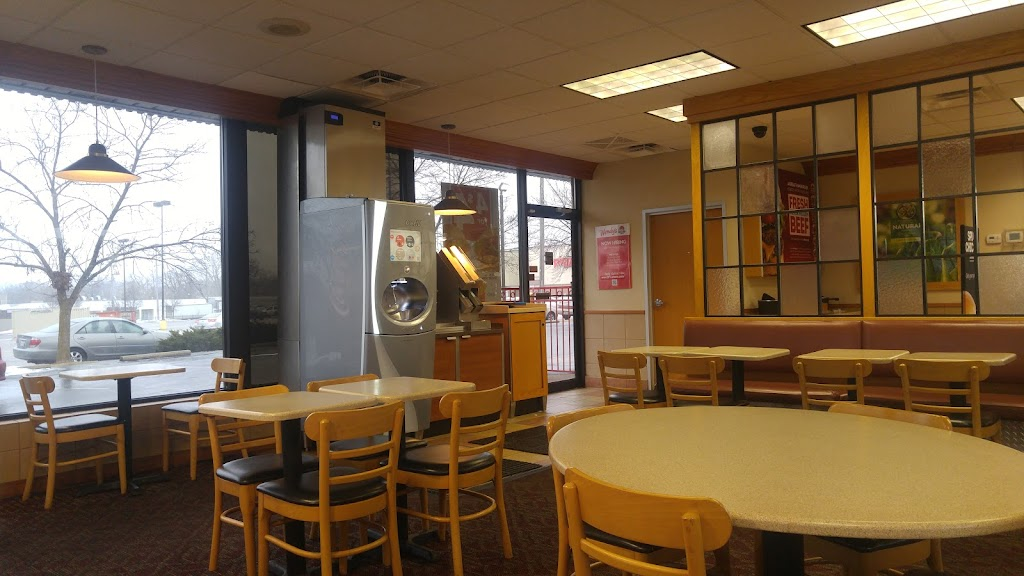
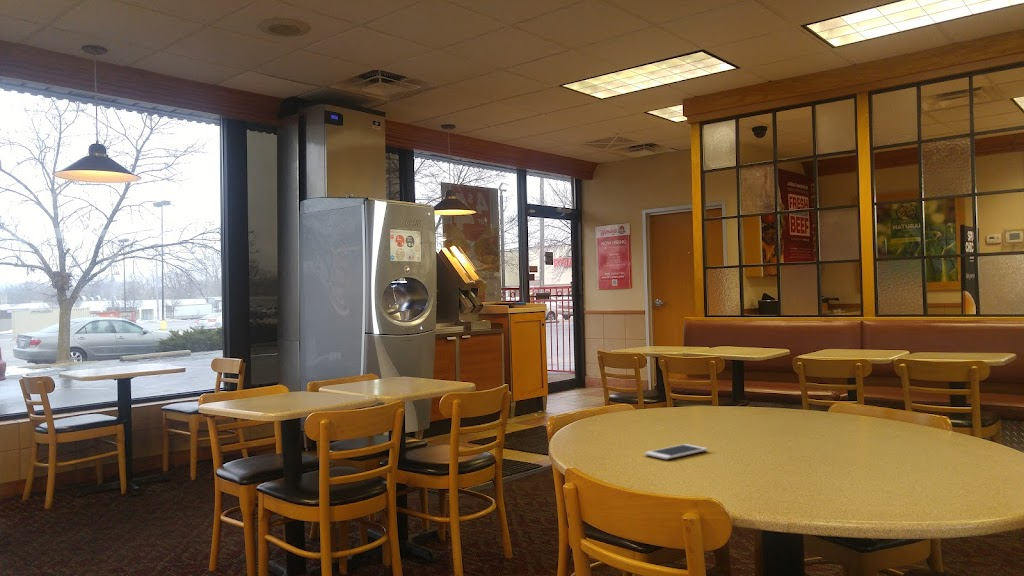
+ cell phone (676, 451)
